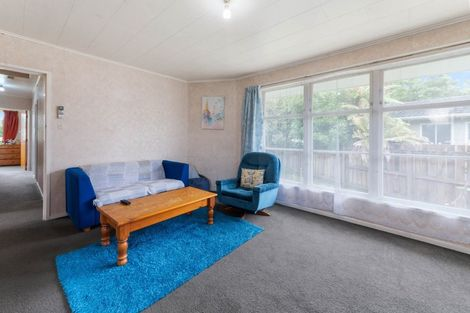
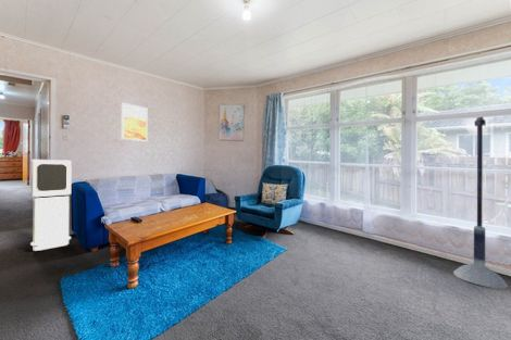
+ floor lamp (478, 197)
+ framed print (135, 123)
+ air purifier (50, 202)
